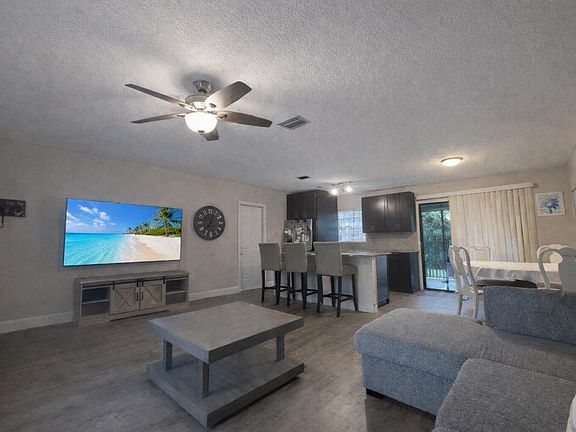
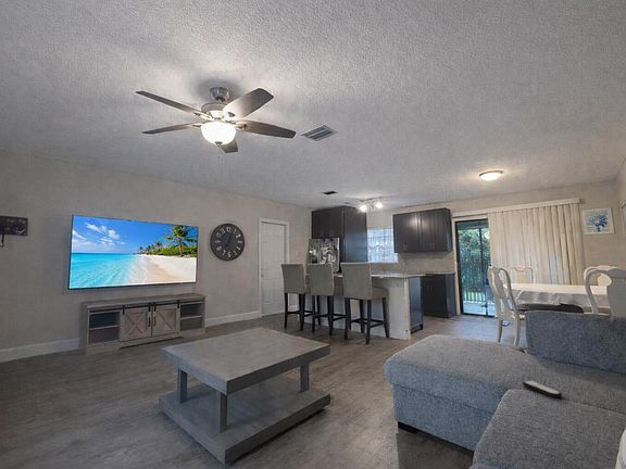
+ remote control (541, 388)
